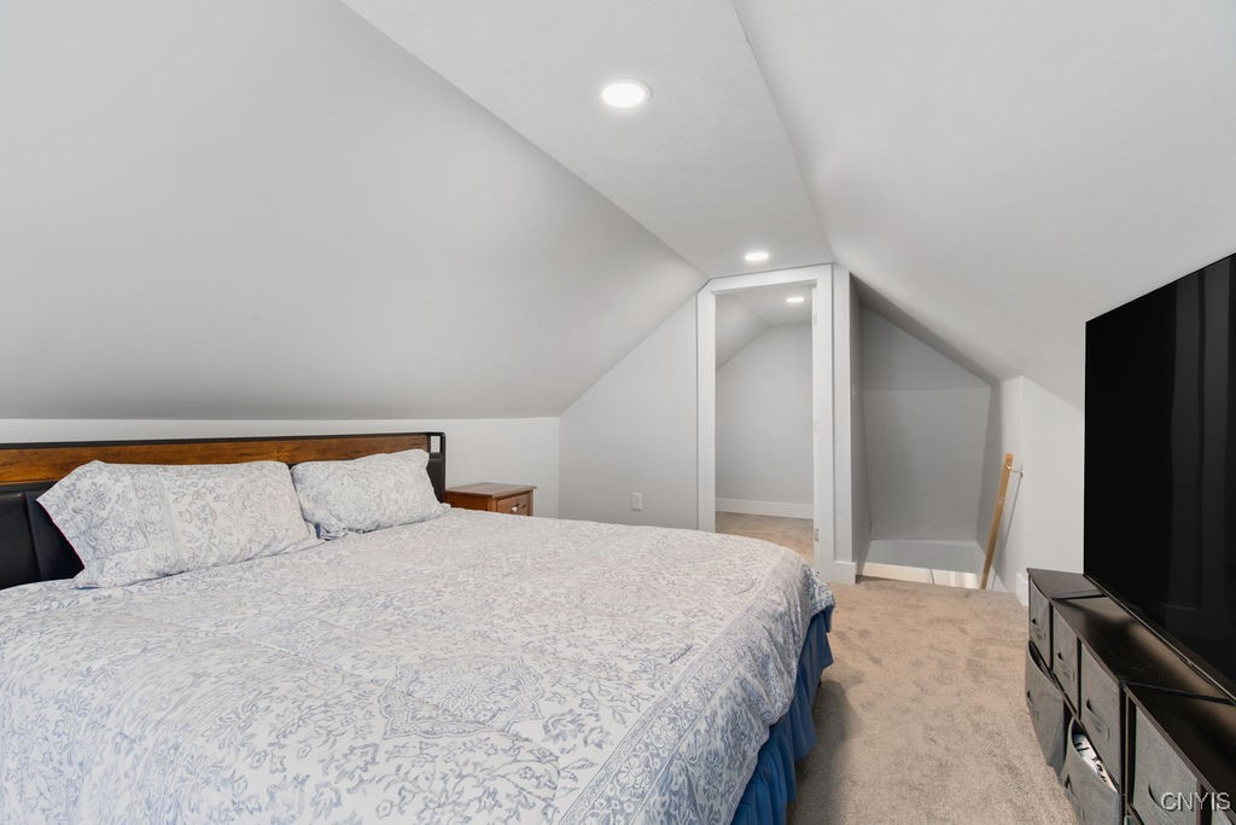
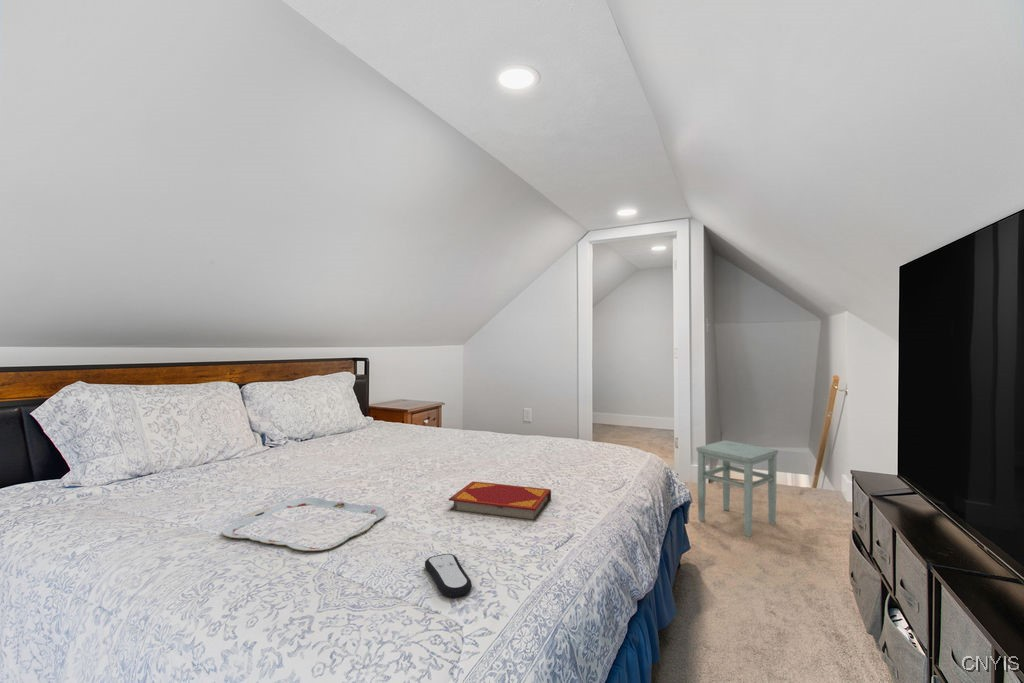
+ stool (736, 485)
+ remote control (448, 573)
+ serving tray (307, 505)
+ hardback book (501, 499)
